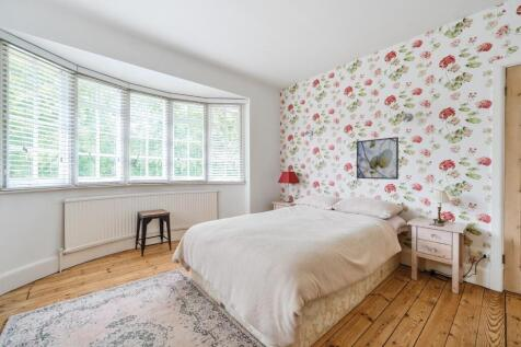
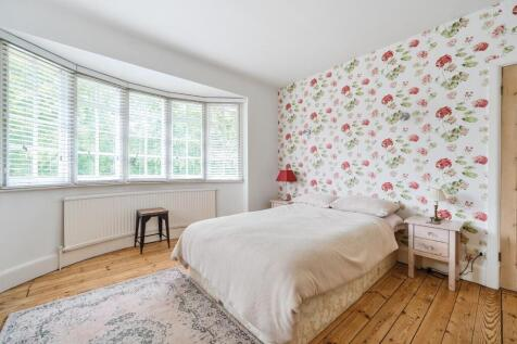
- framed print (375, 159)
